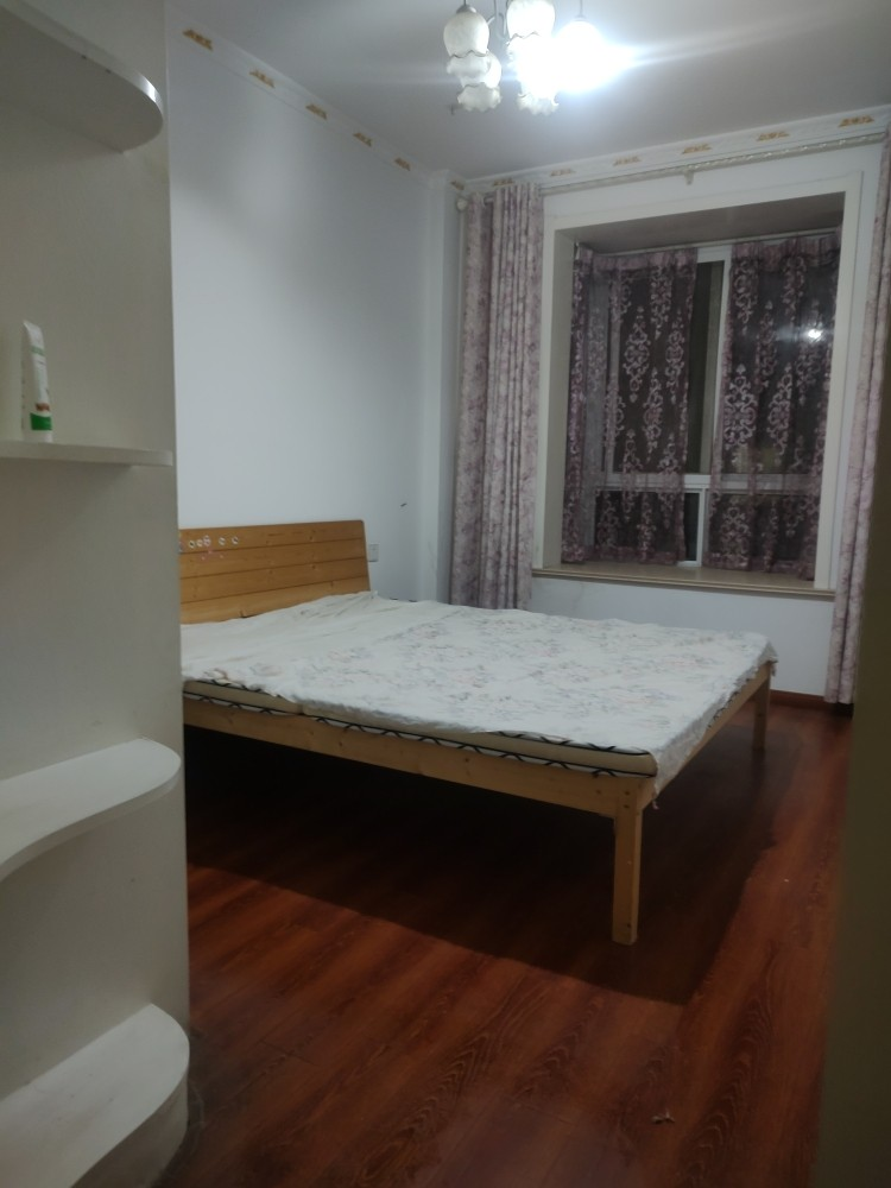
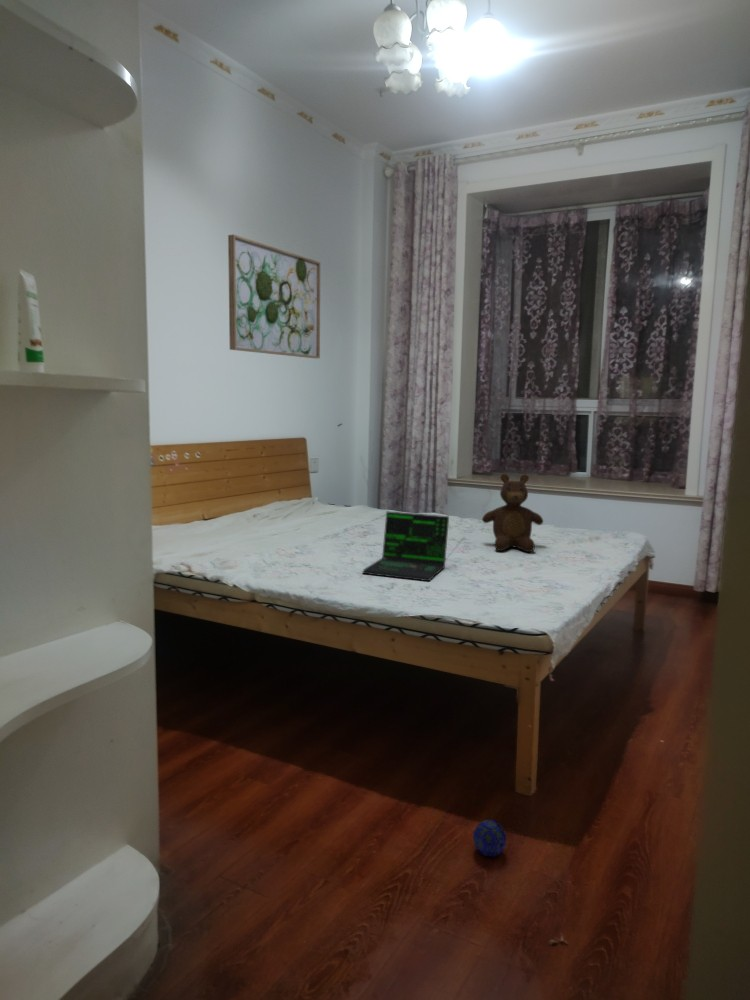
+ laptop (415, 545)
+ wall art (279, 302)
+ teddy bear (514, 512)
+ ball (489, 837)
